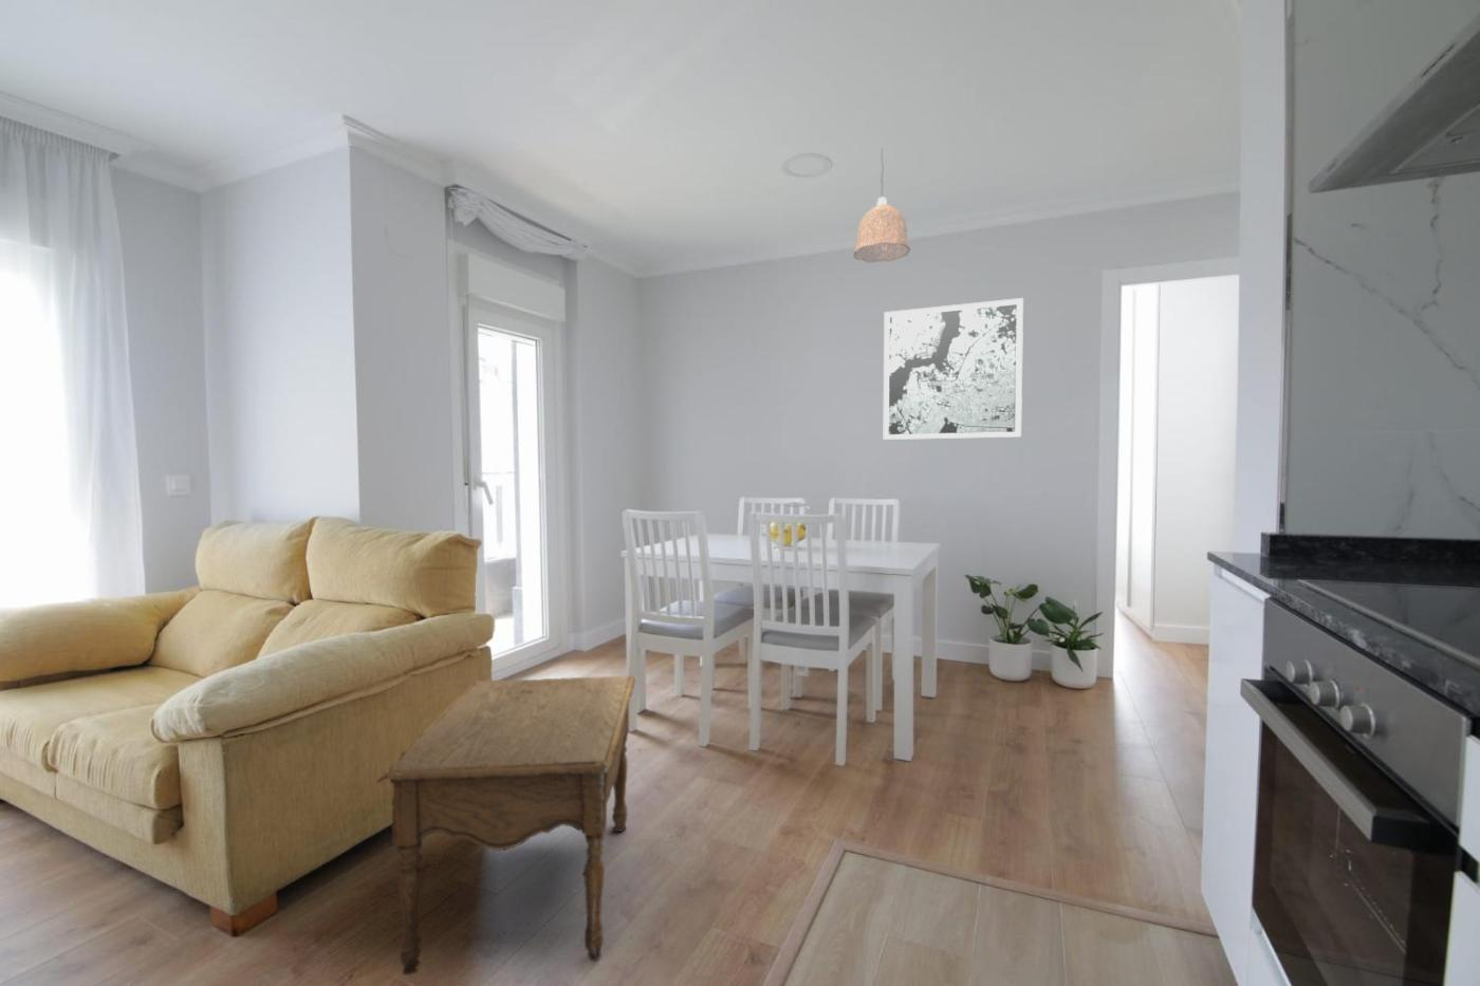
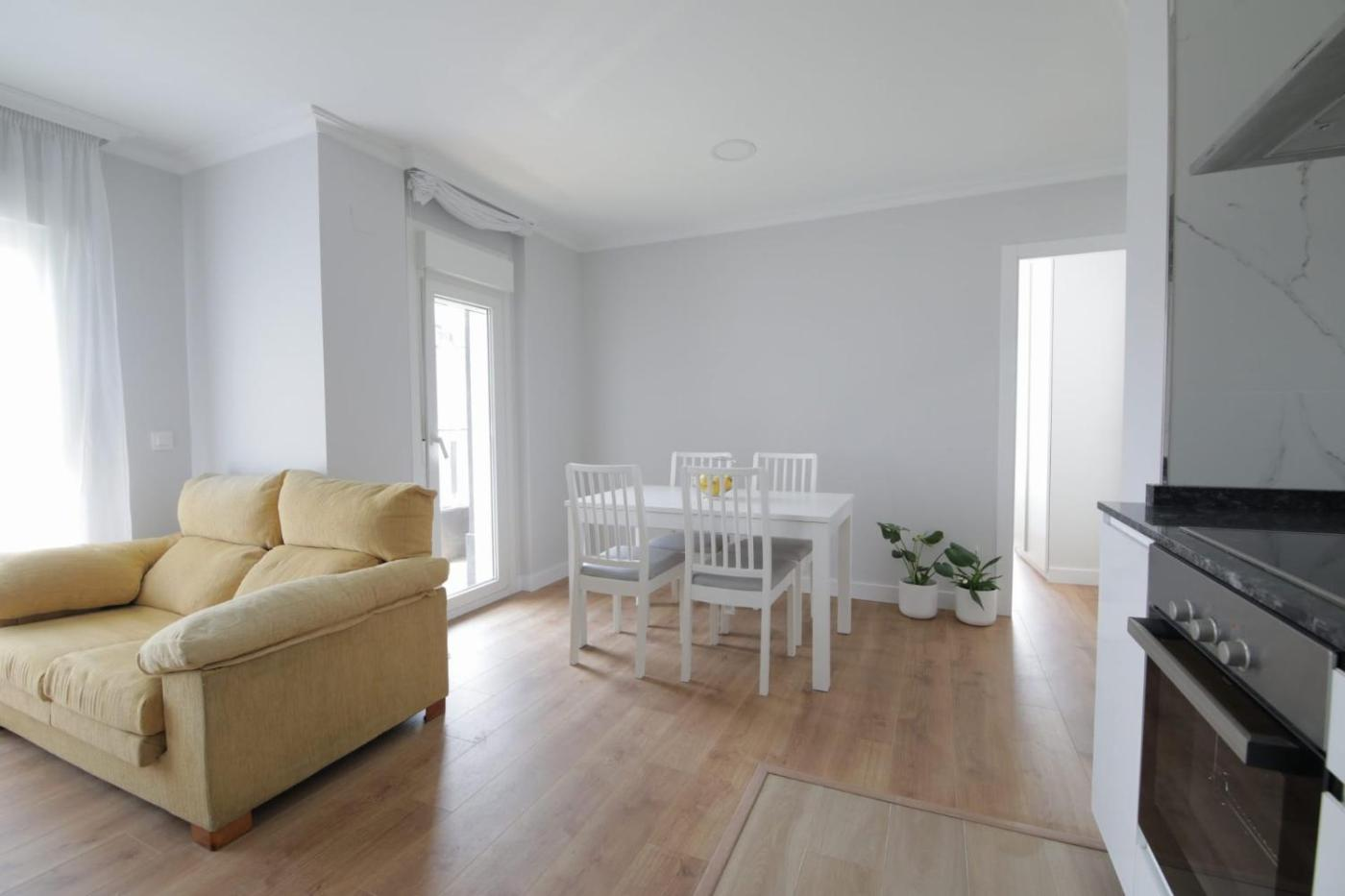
- wall art (951, 372)
- side table (531, 800)
- pendant lamp (881, 200)
